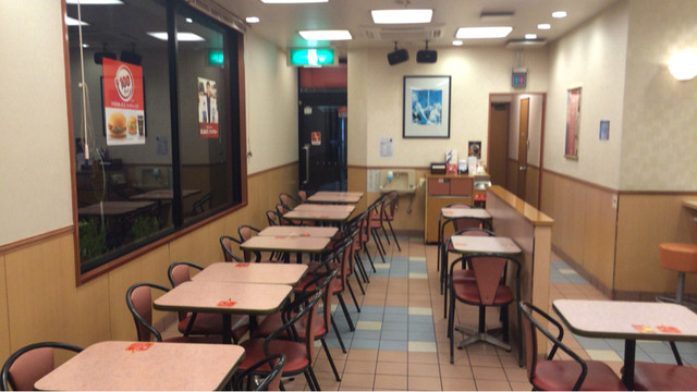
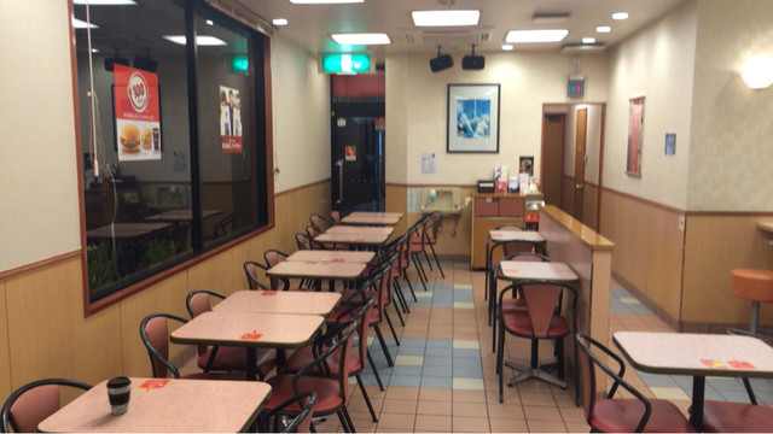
+ coffee cup (118, 395)
